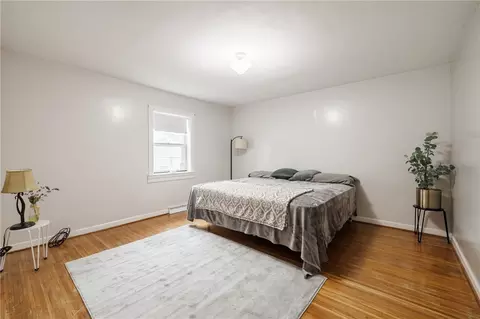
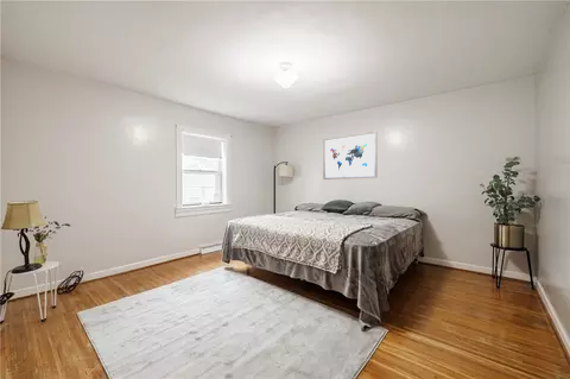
+ wall art (348, 157)
